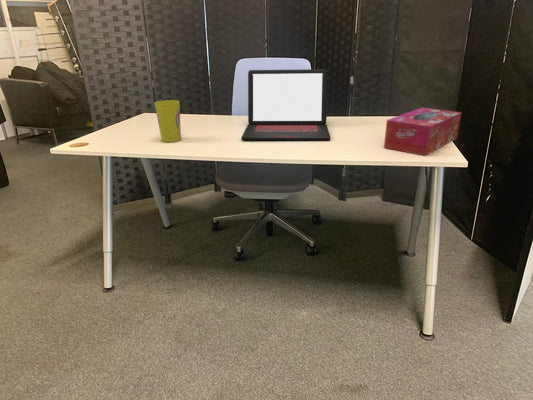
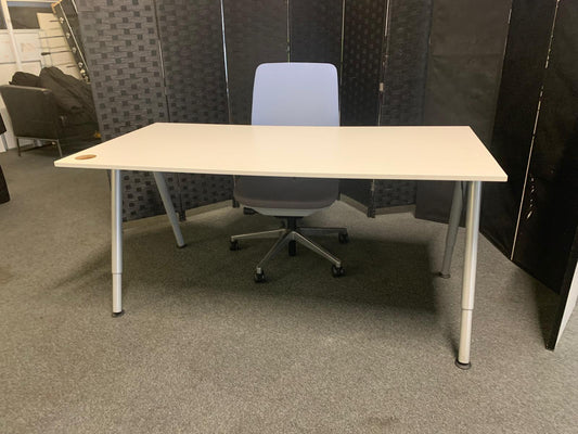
- cup (169, 121)
- laptop (286, 103)
- tissue box (423, 129)
